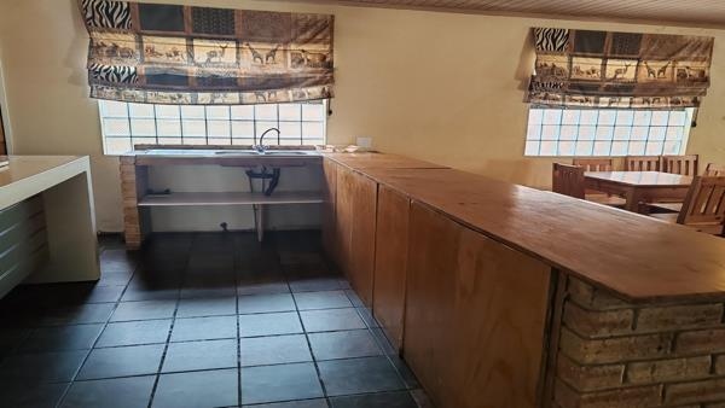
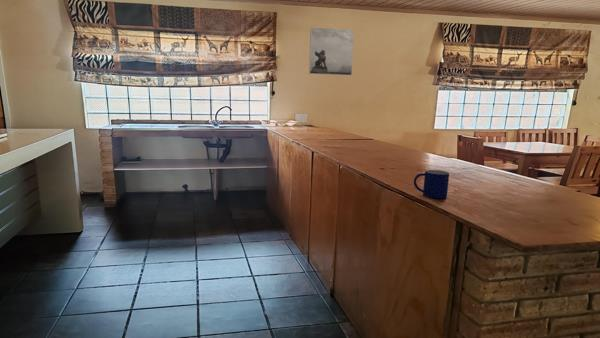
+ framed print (331, 51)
+ mug (430, 183)
